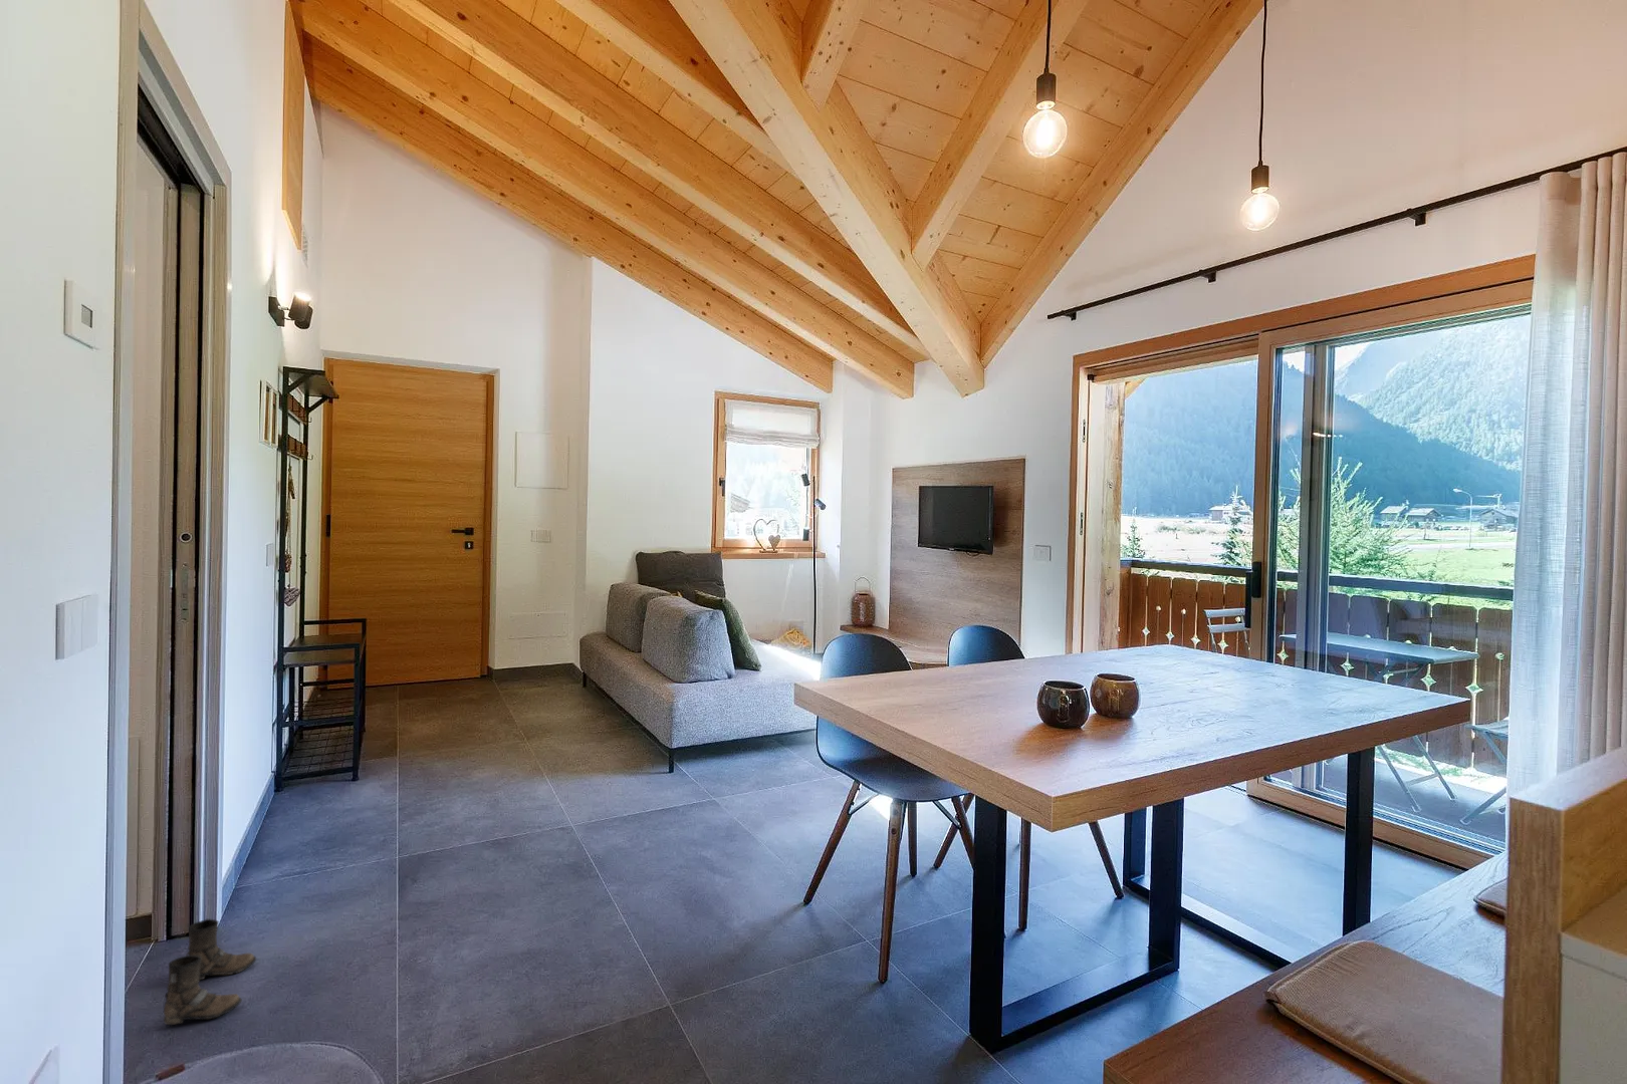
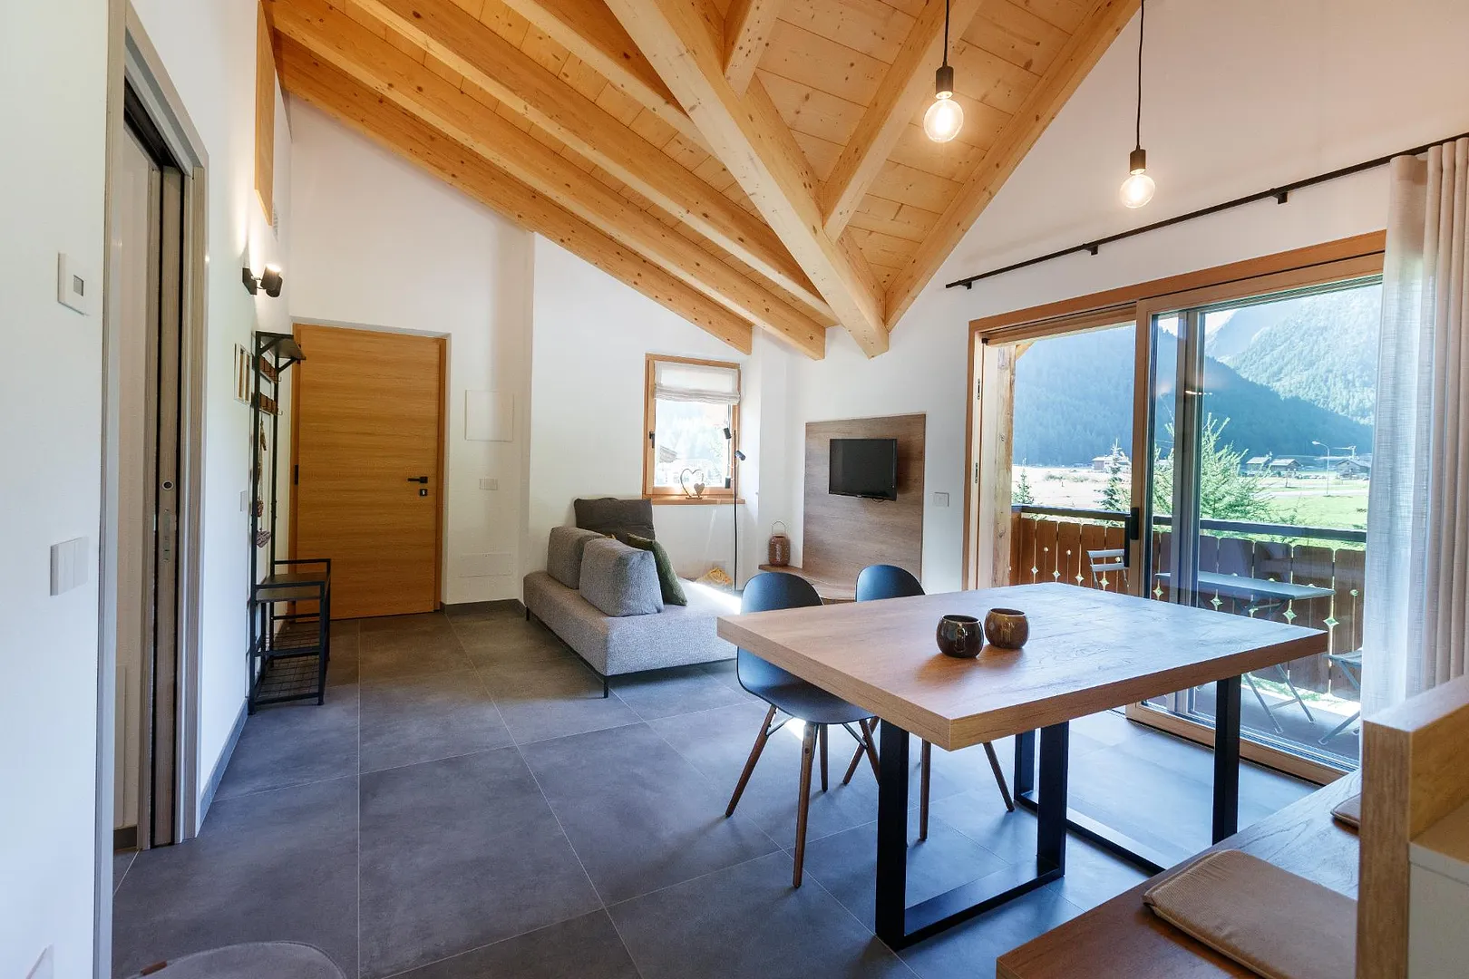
- boots (213, 965)
